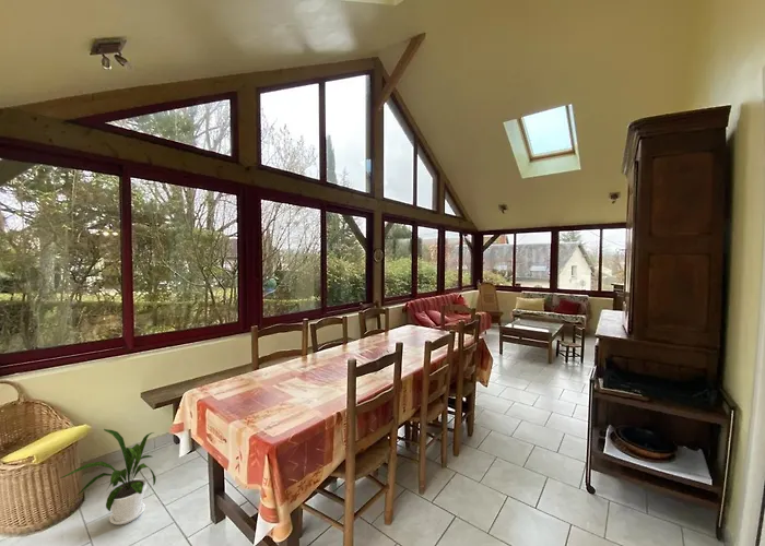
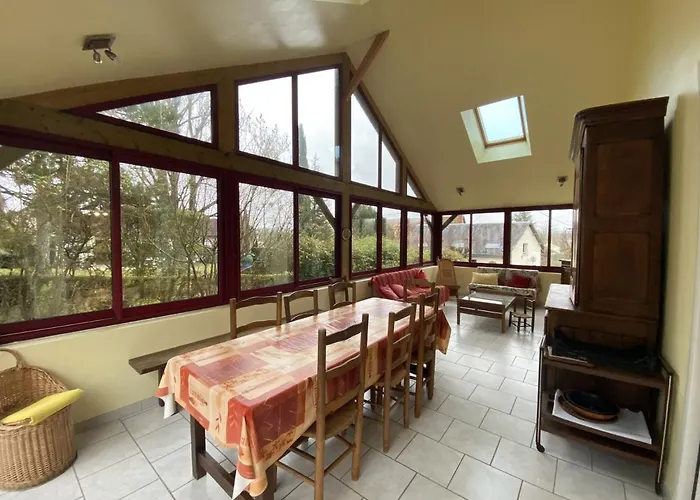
- house plant (123, 474)
